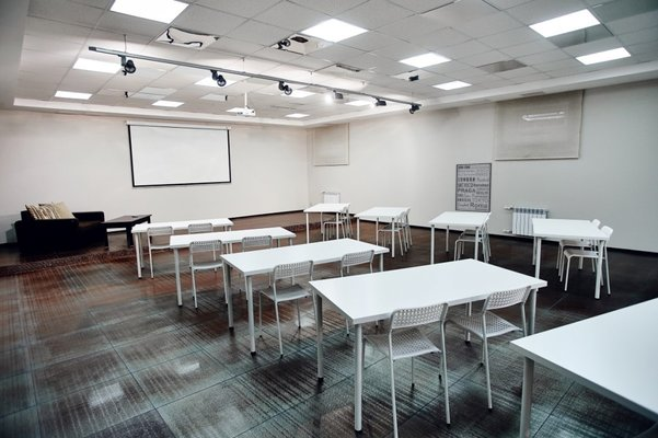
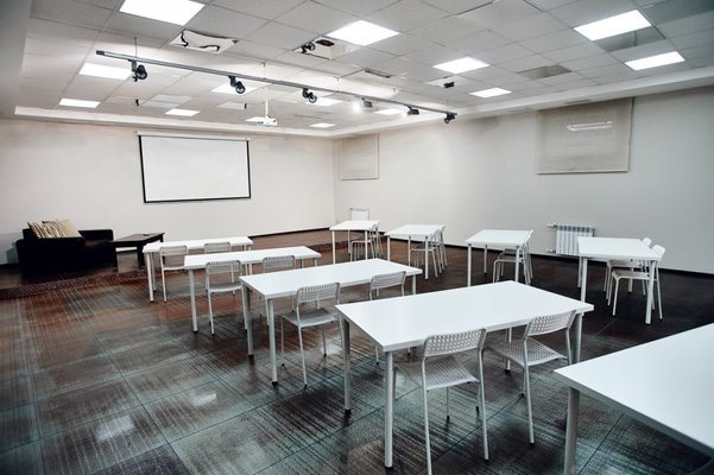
- wall art (472, 187)
